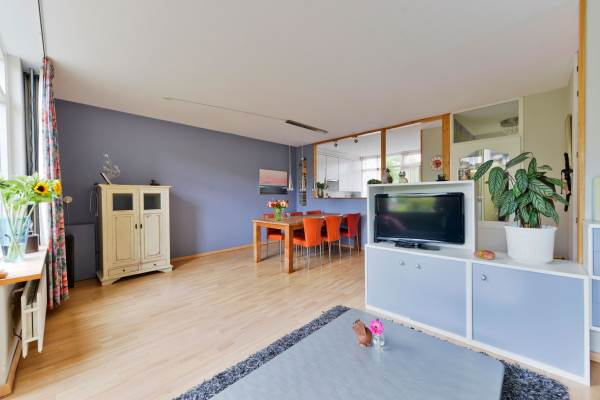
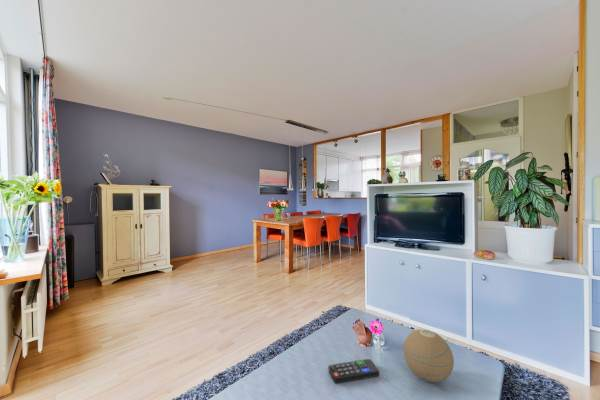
+ decorative orb (427, 354)
+ remote control (353, 370)
